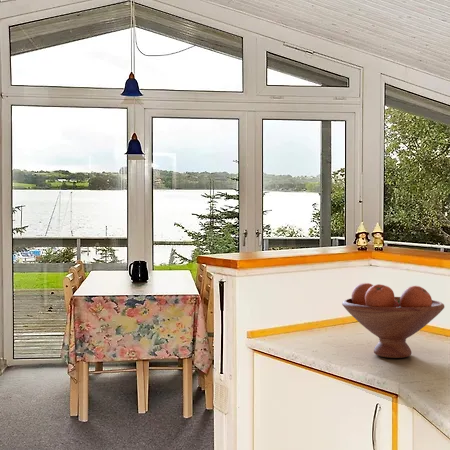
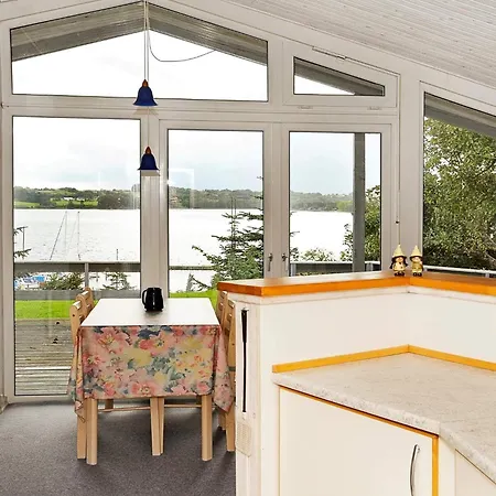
- fruit bowl (392, 318)
